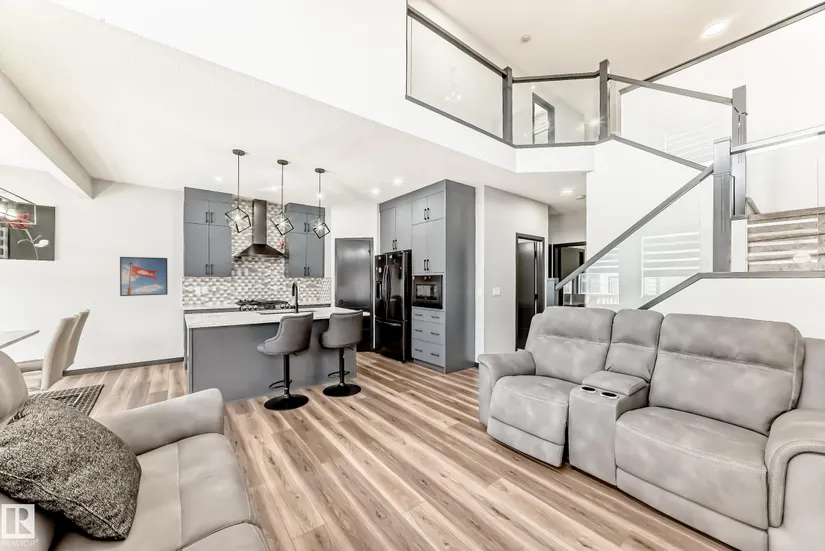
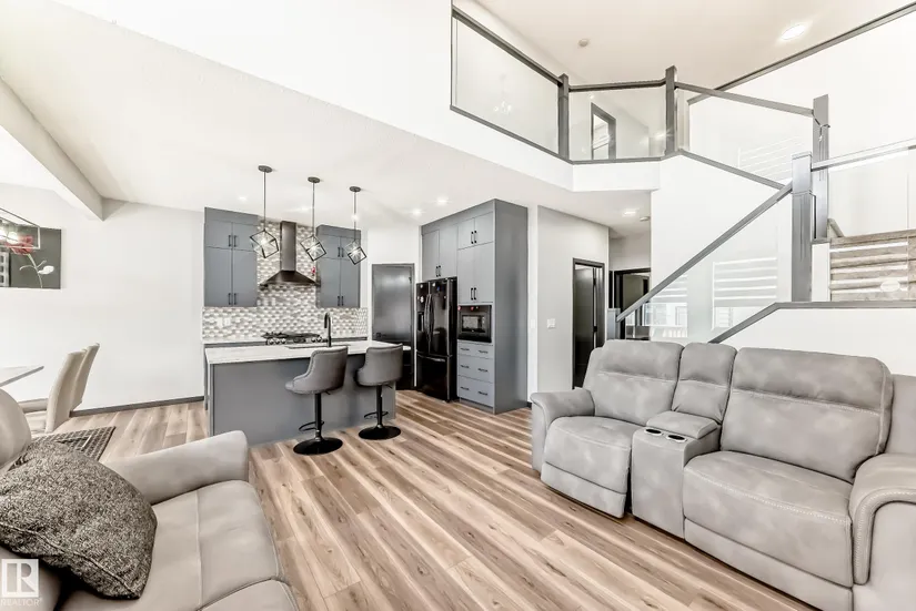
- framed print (144, 276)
